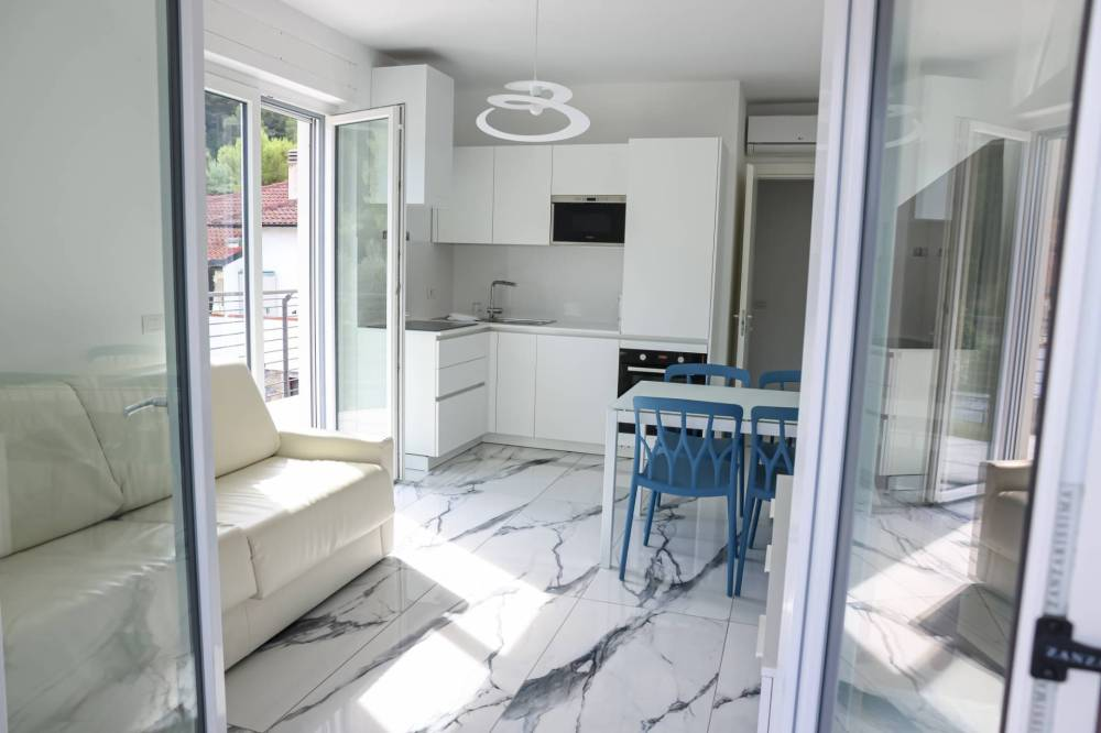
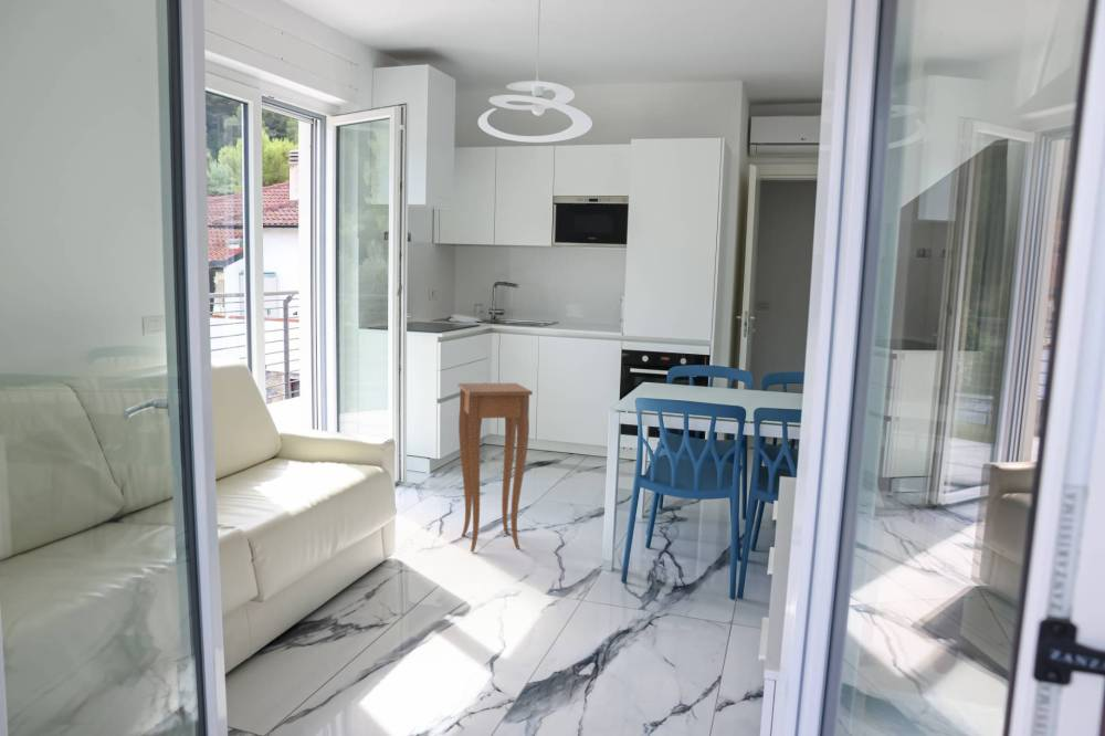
+ side table (504, 465)
